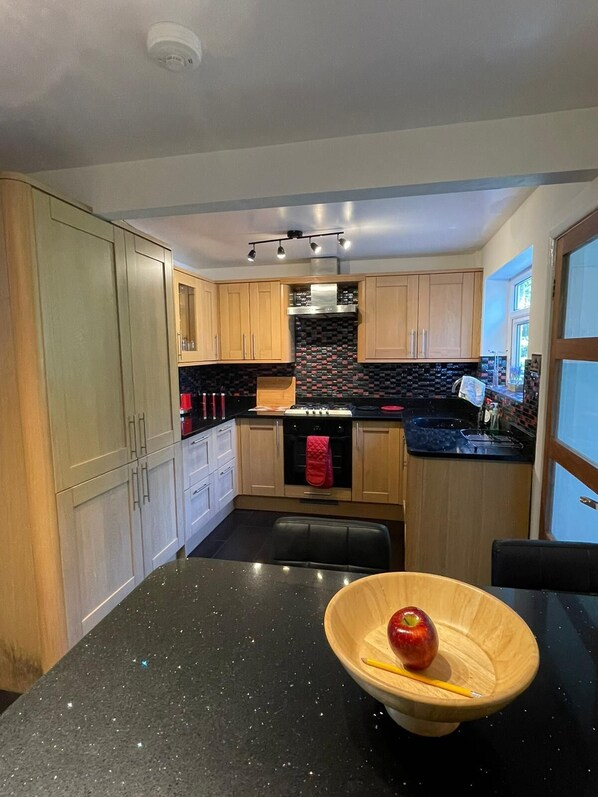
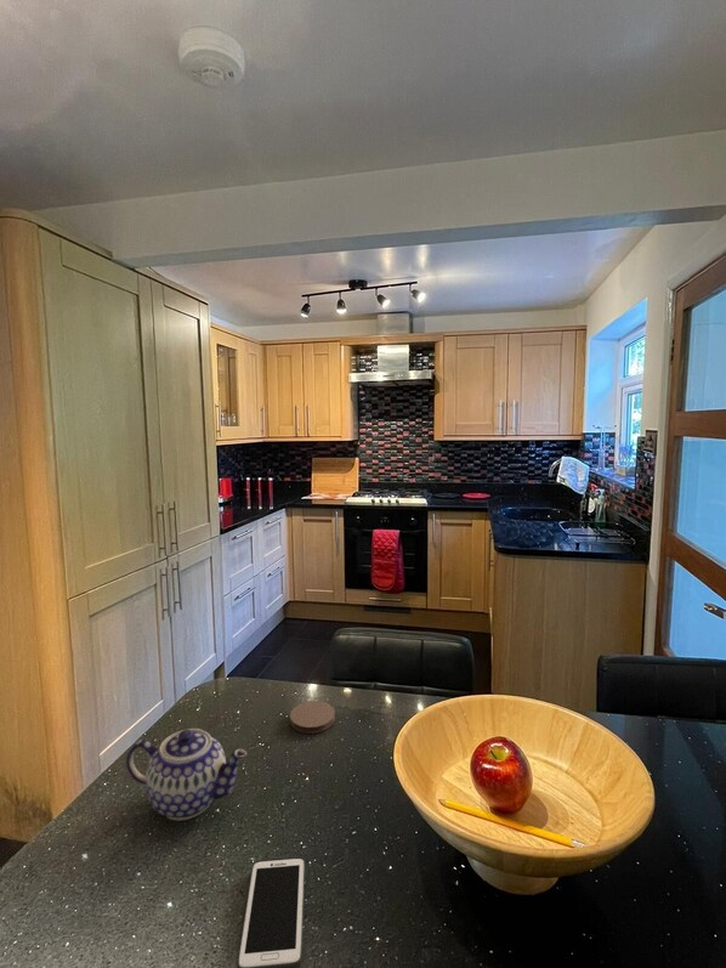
+ cell phone (274, 908)
+ teapot (187, 765)
+ coaster (312, 715)
